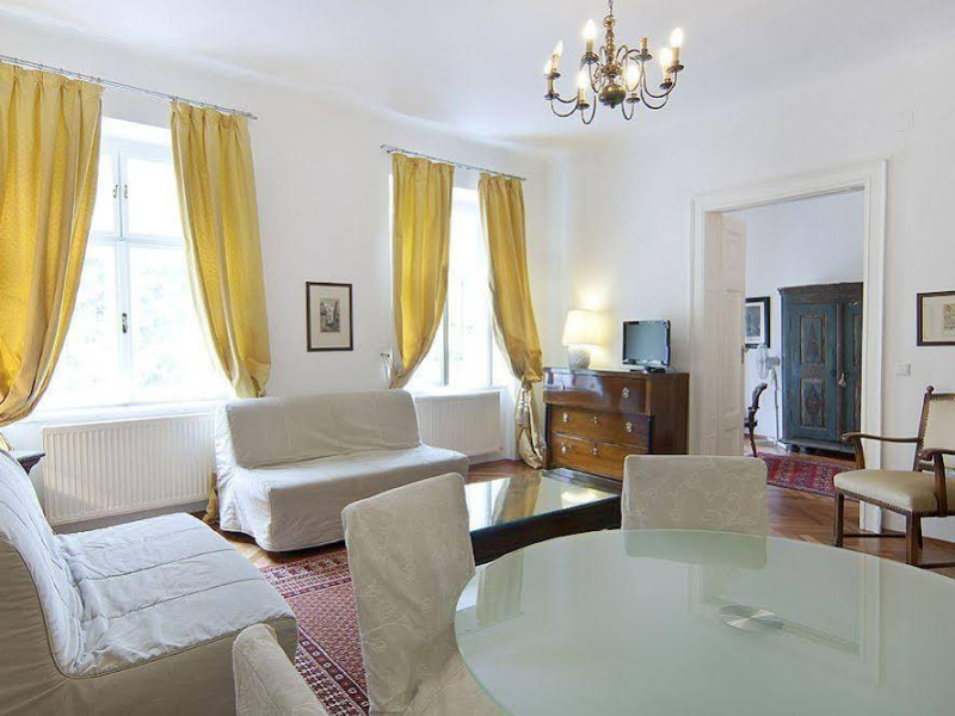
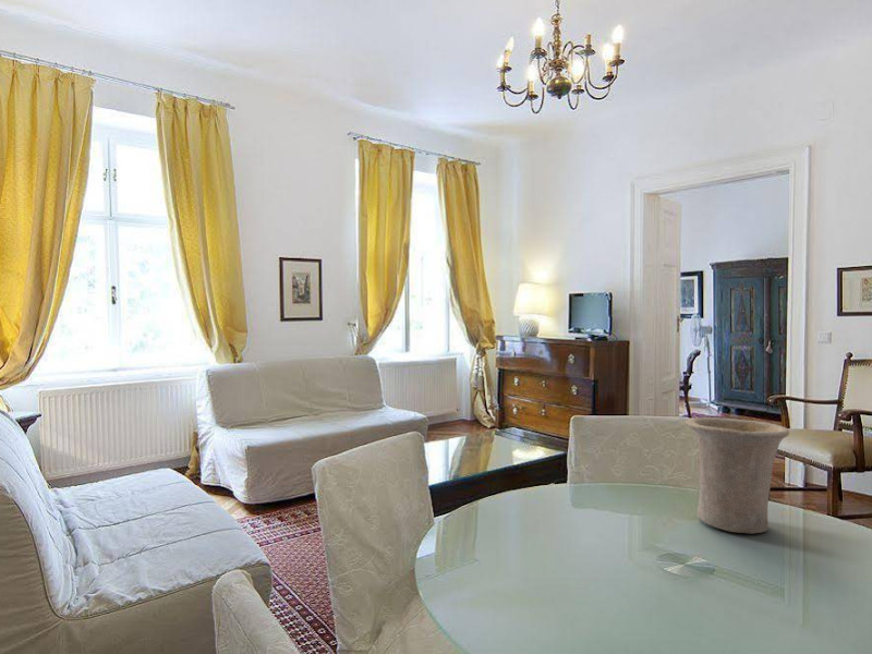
+ vase (735, 472)
